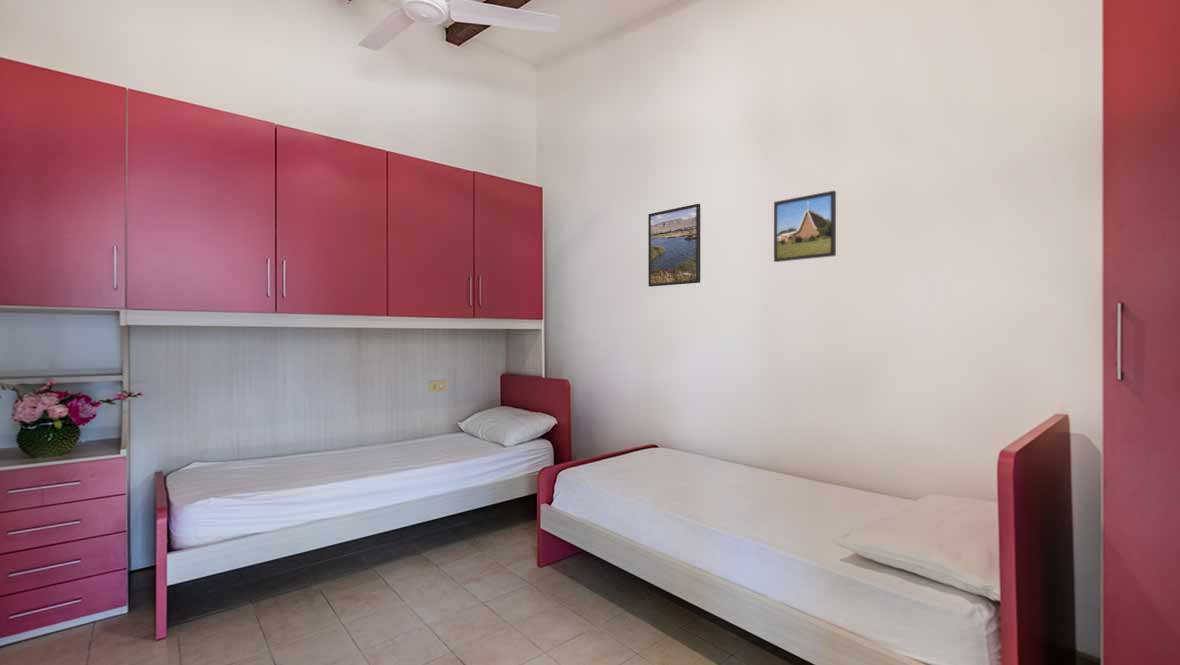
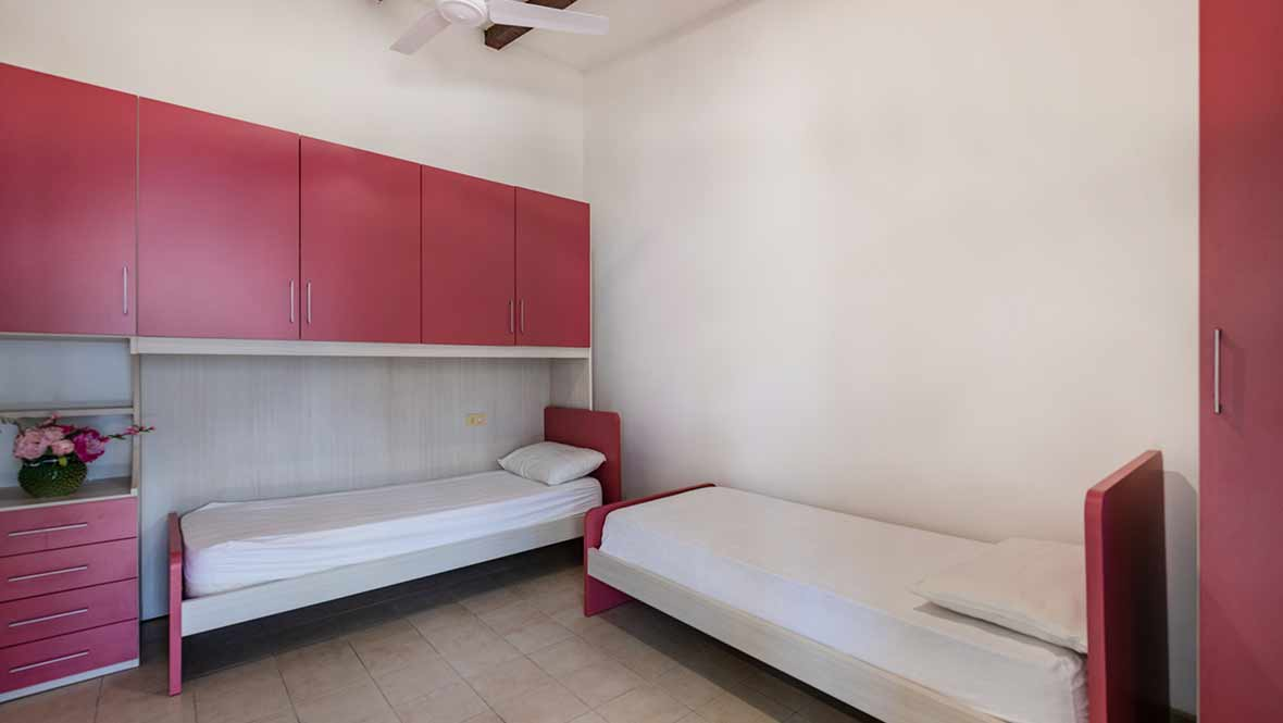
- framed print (803, 227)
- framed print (673, 246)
